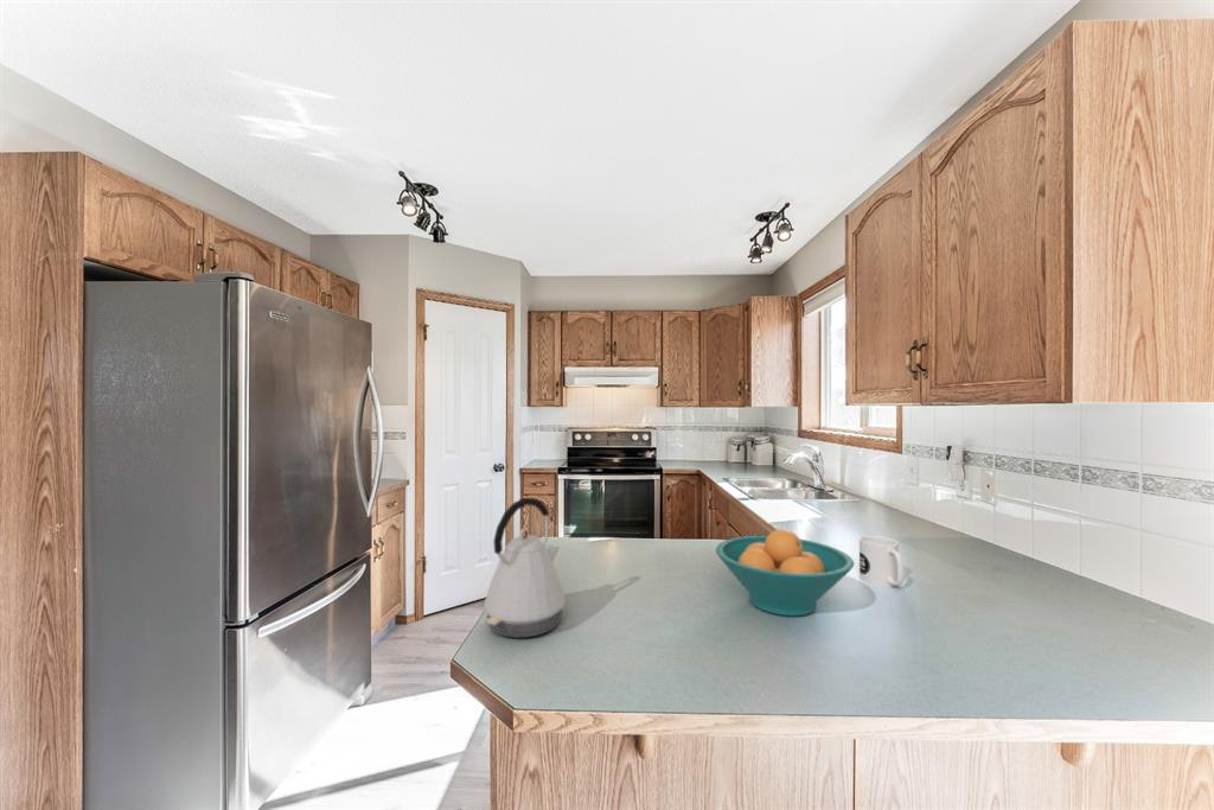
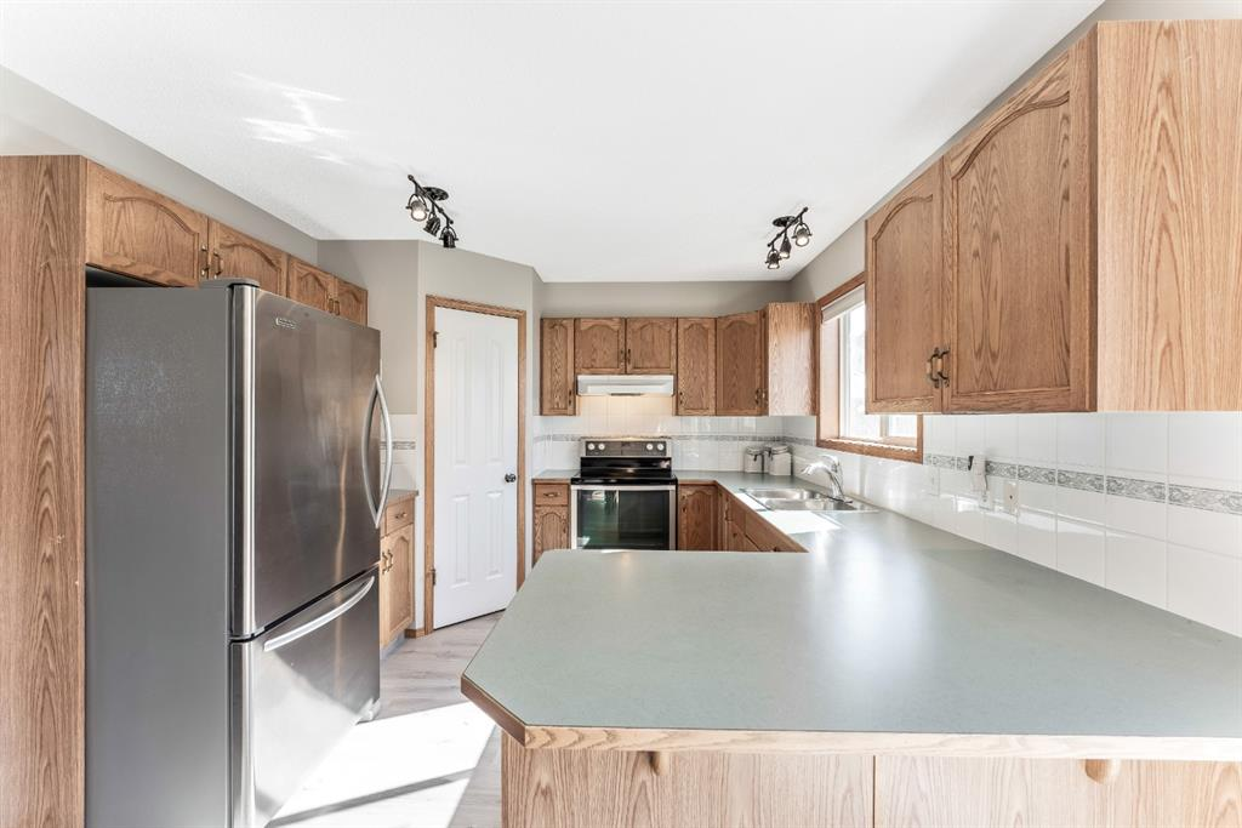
- fruit bowl (781, 567)
- kettle (526, 560)
- mug (883, 562)
